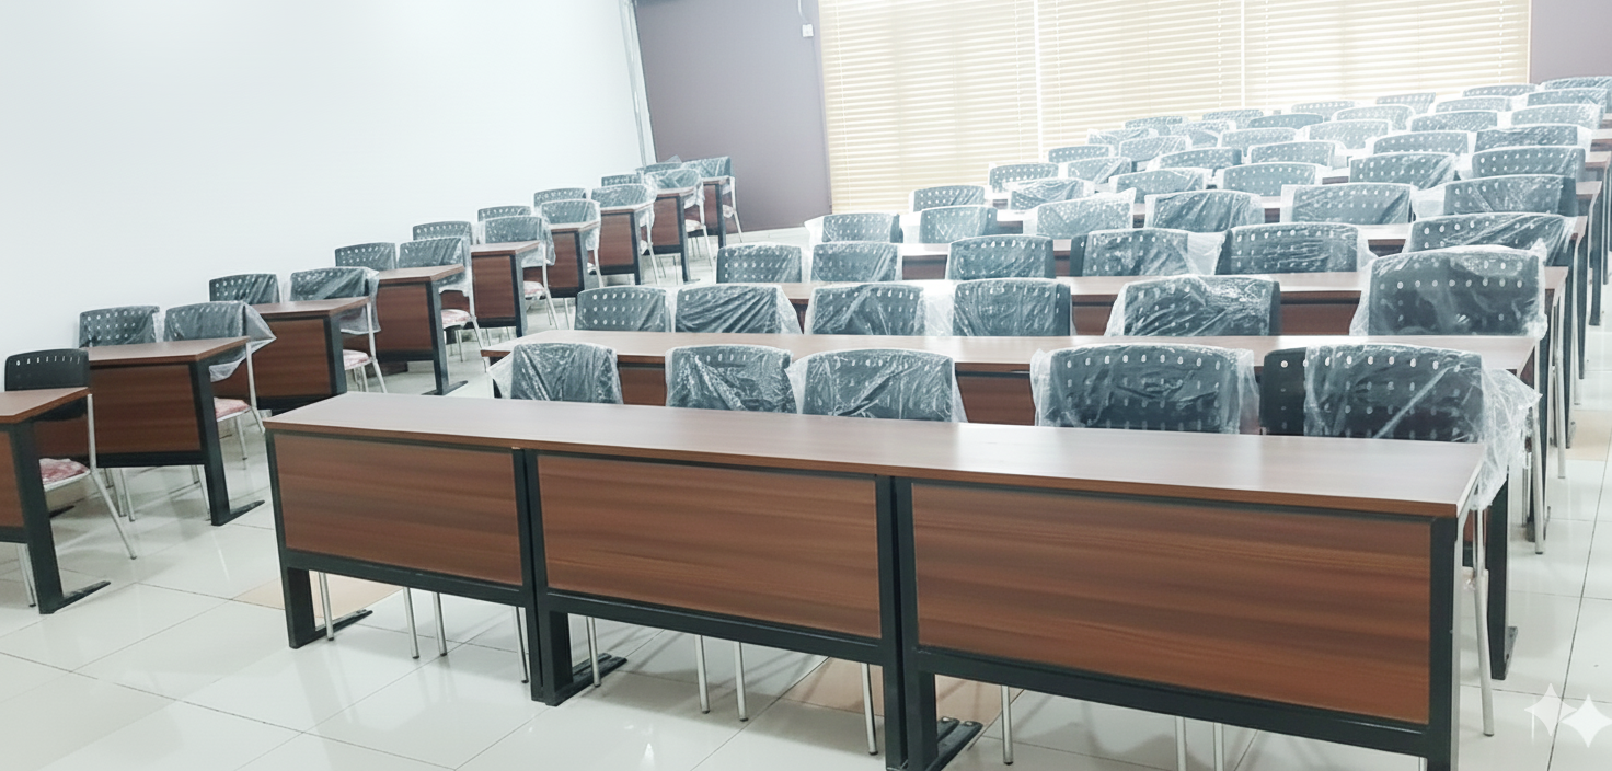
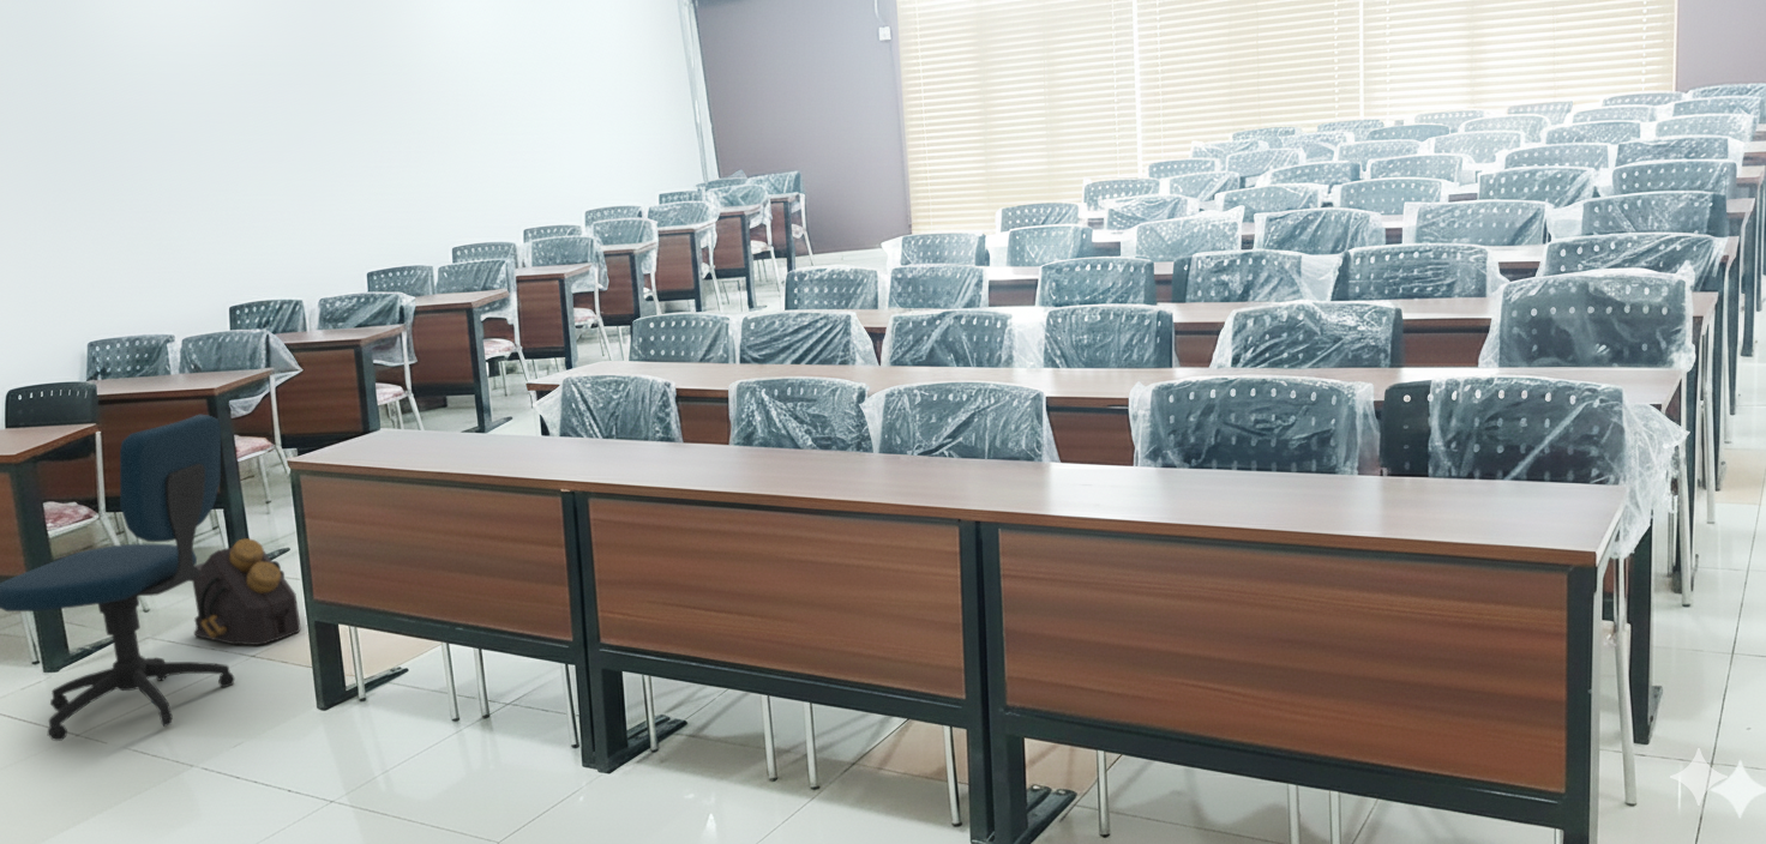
+ office chair (116, 569)
+ backpack (241, 585)
